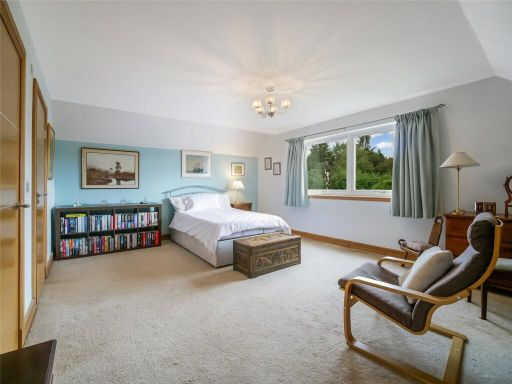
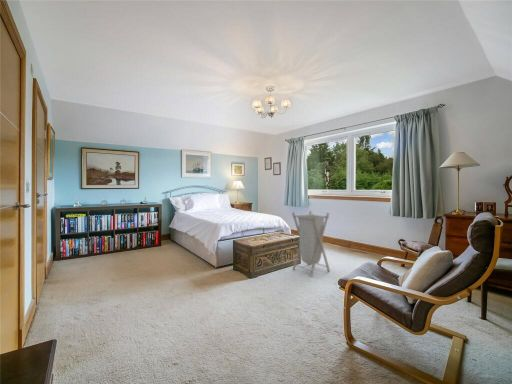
+ laundry hamper (310, 241)
